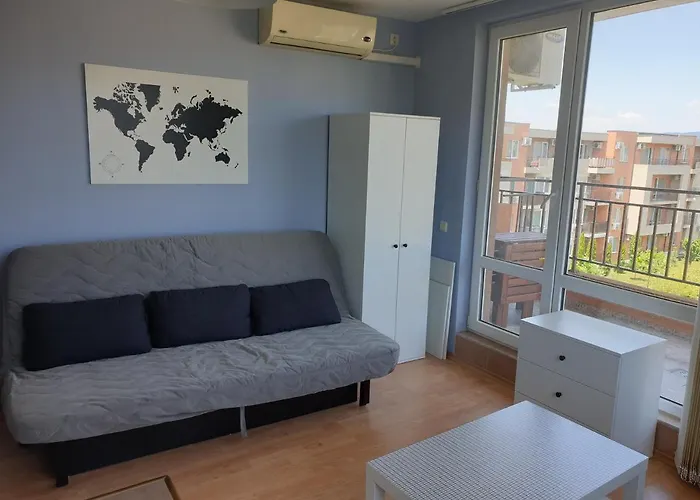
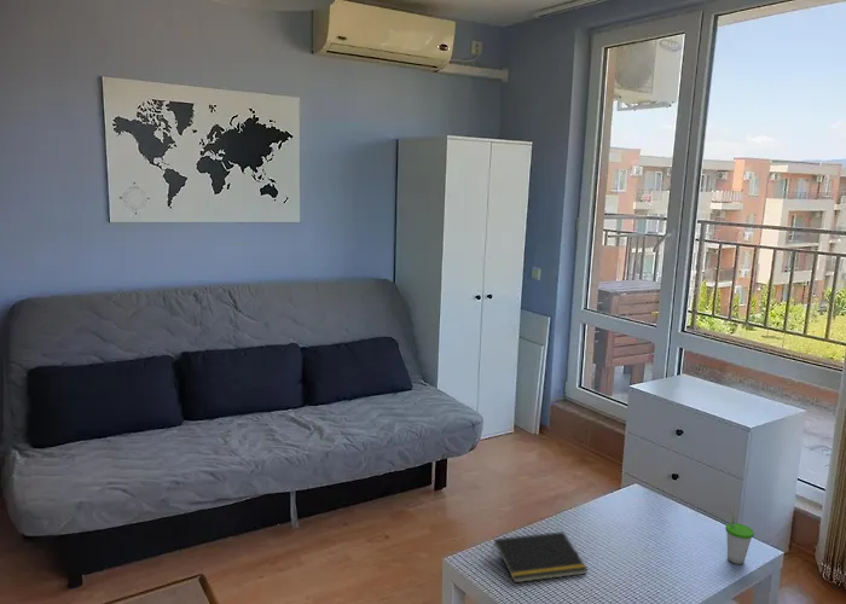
+ cup (738, 538)
+ notepad (539, 556)
